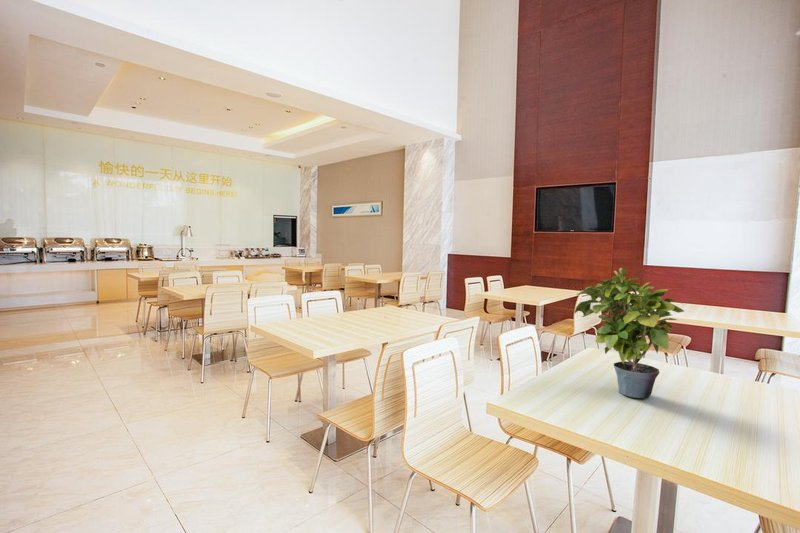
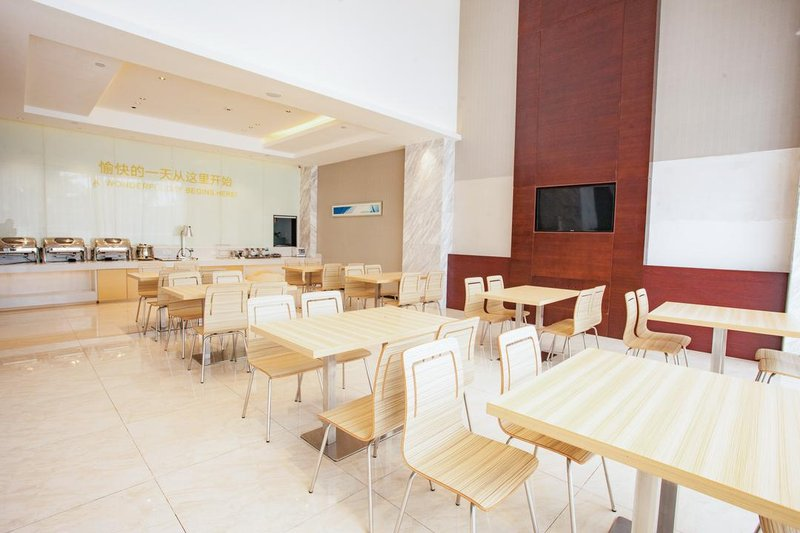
- potted plant (628, 330)
